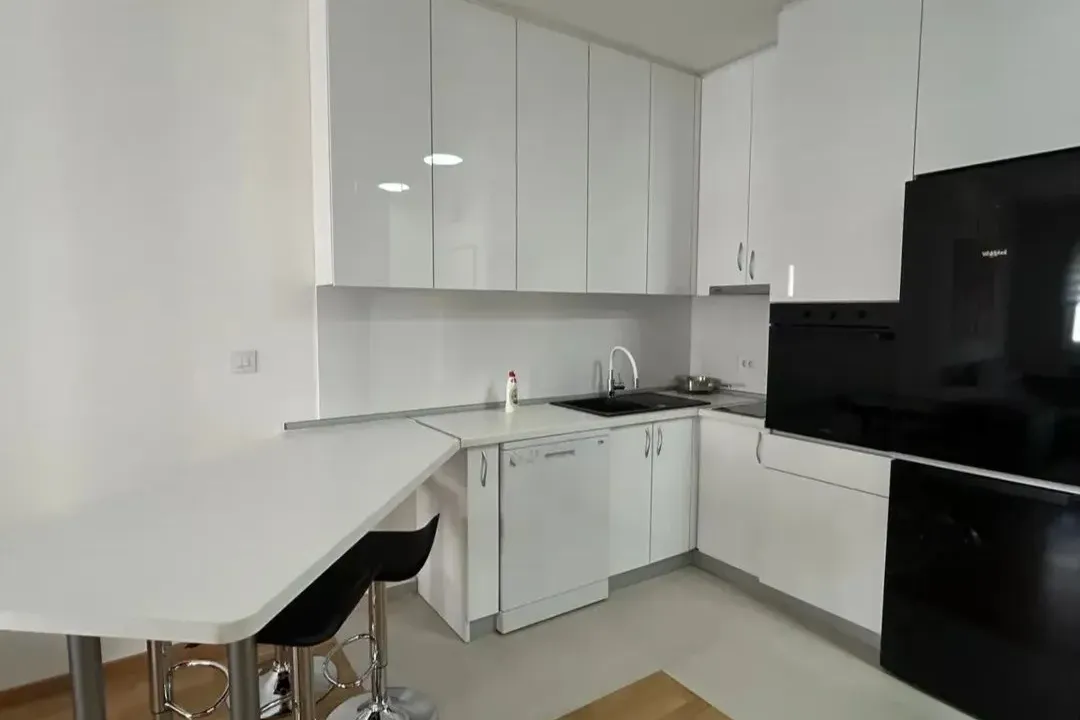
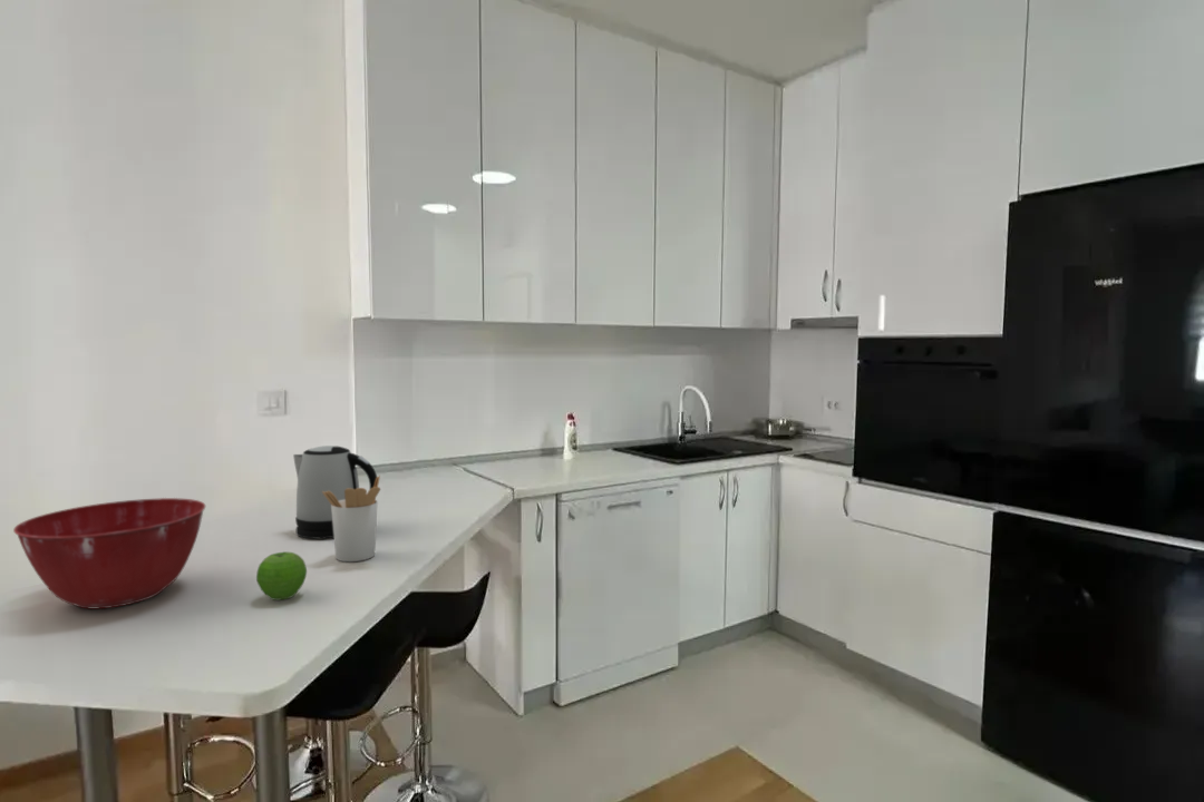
+ utensil holder (357, 518)
+ mixing bowl (117, 555)
+ fruit (281, 576)
+ kettle (336, 489)
